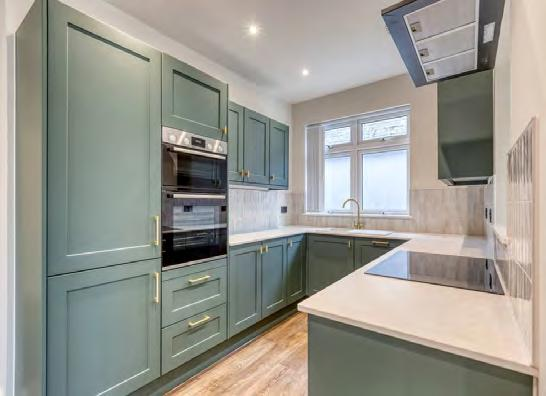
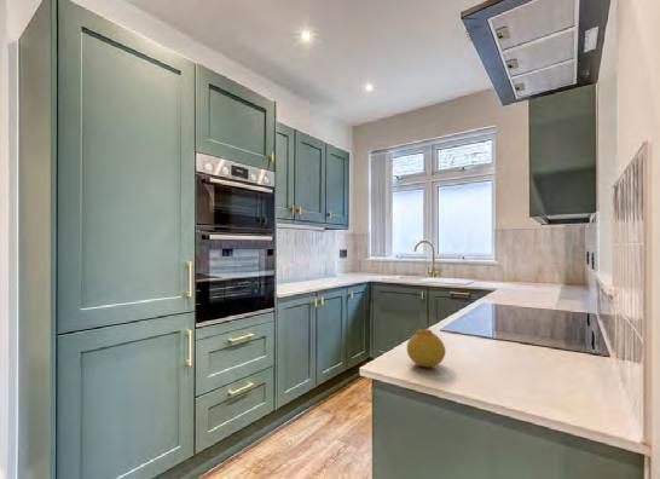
+ fruit (425, 347)
